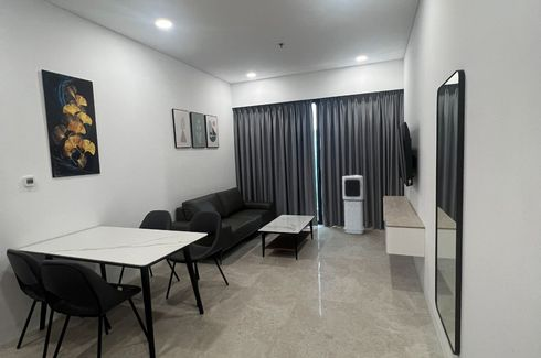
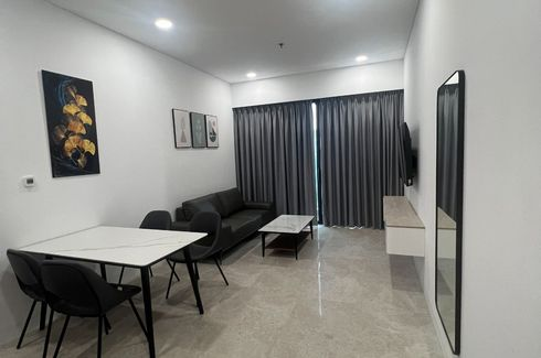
- air purifier (353, 203)
